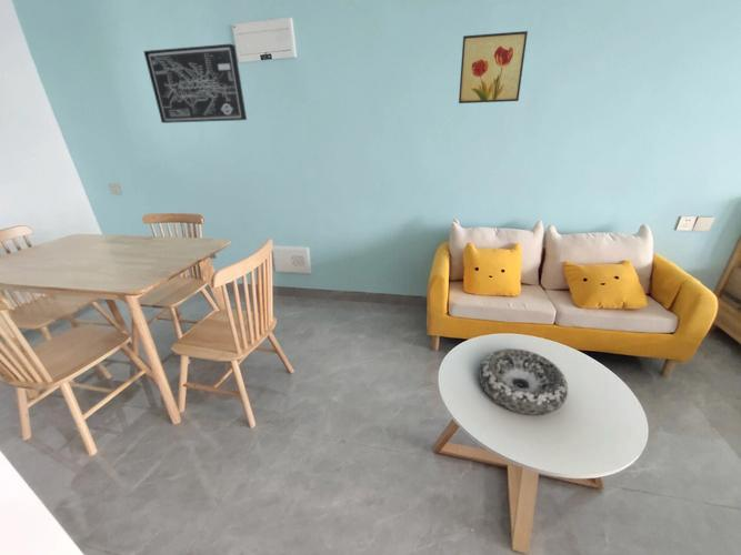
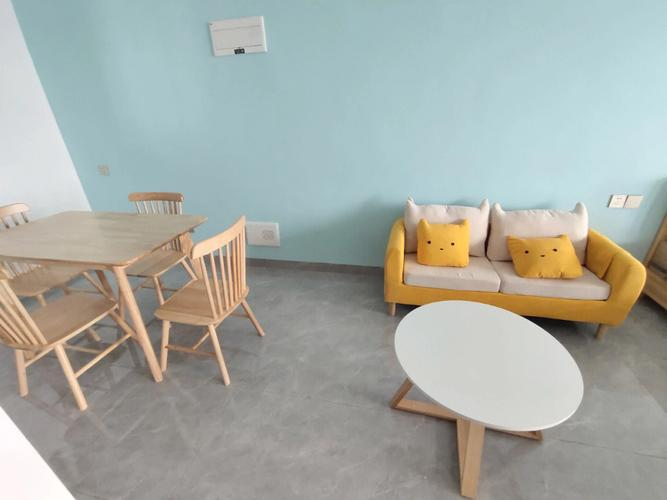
- wall art (196, 85)
- decorative bowl (521, 380)
- wall art (491, 69)
